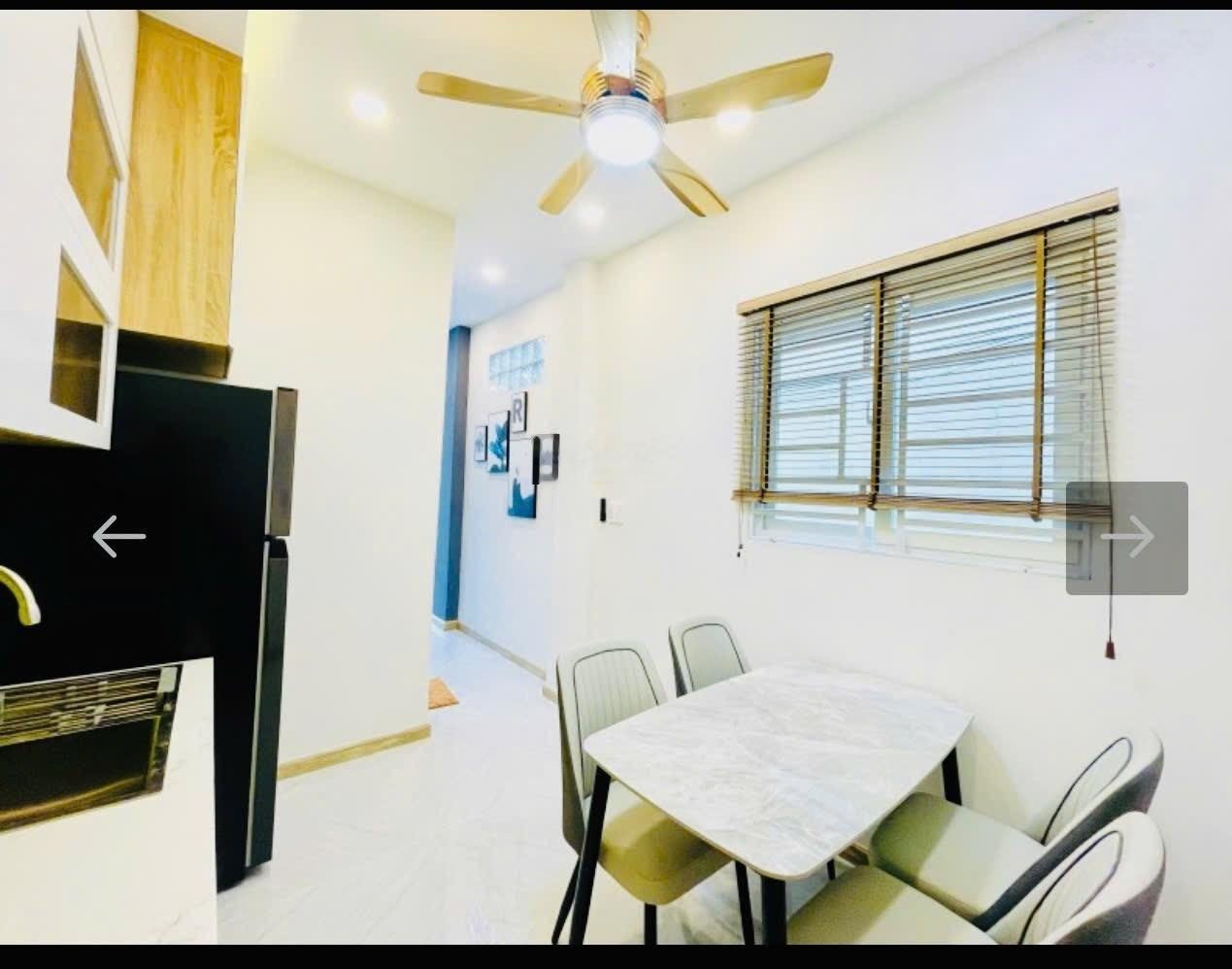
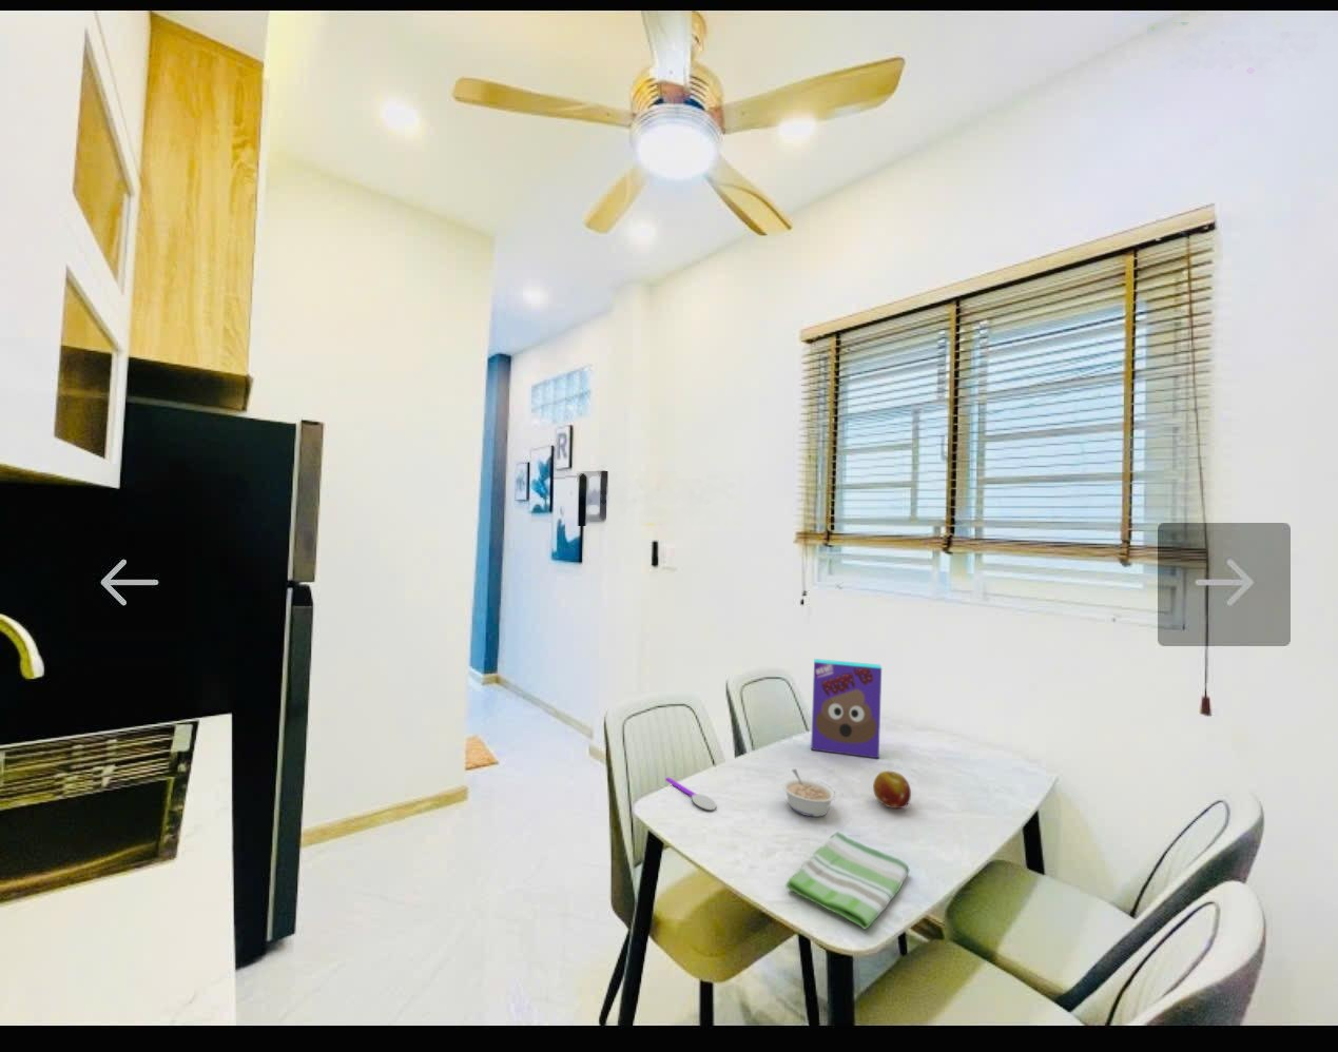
+ legume (806, 795)
+ spoon (689, 791)
+ dish towel (849, 874)
+ fruit (892, 789)
+ cereal box (845, 707)
